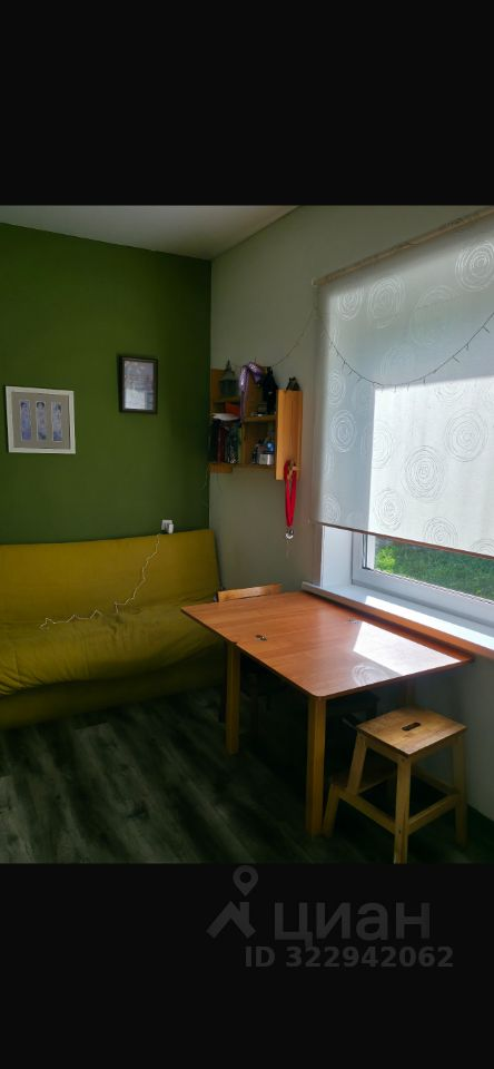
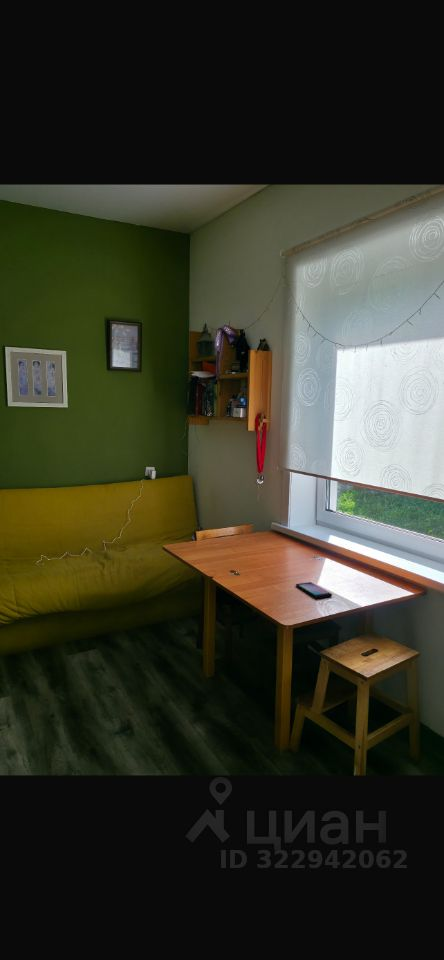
+ smartphone (313, 590)
